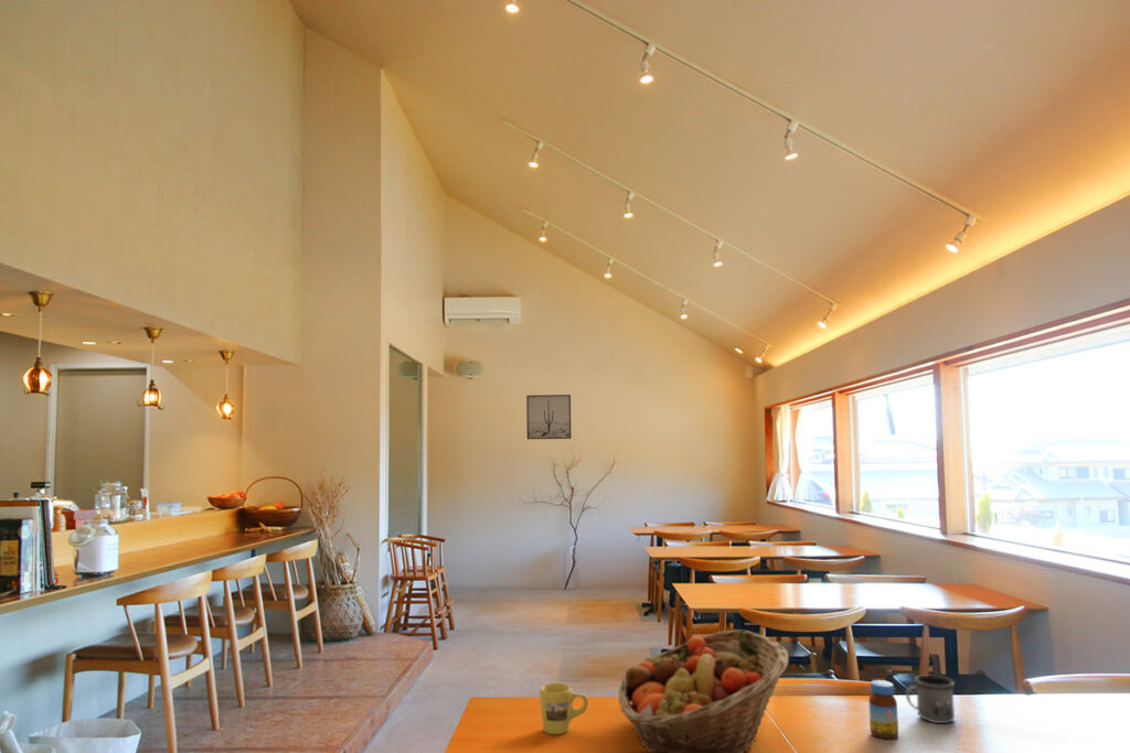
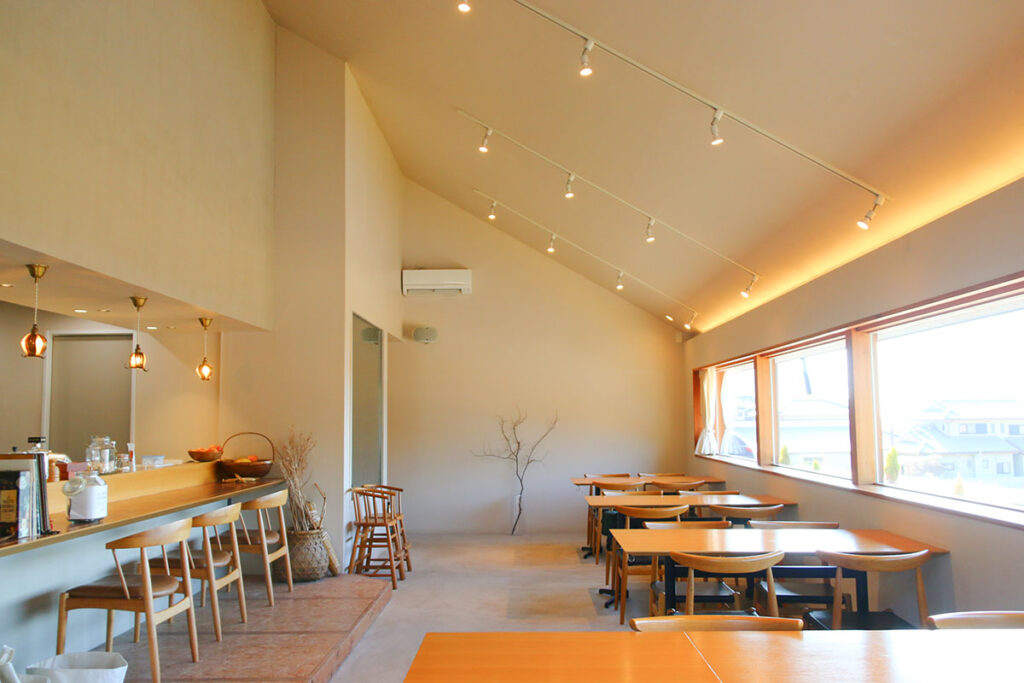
- mug (564, 708)
- mug (929, 699)
- wall art (548, 417)
- jar (883, 708)
- fruit basket (701, 689)
